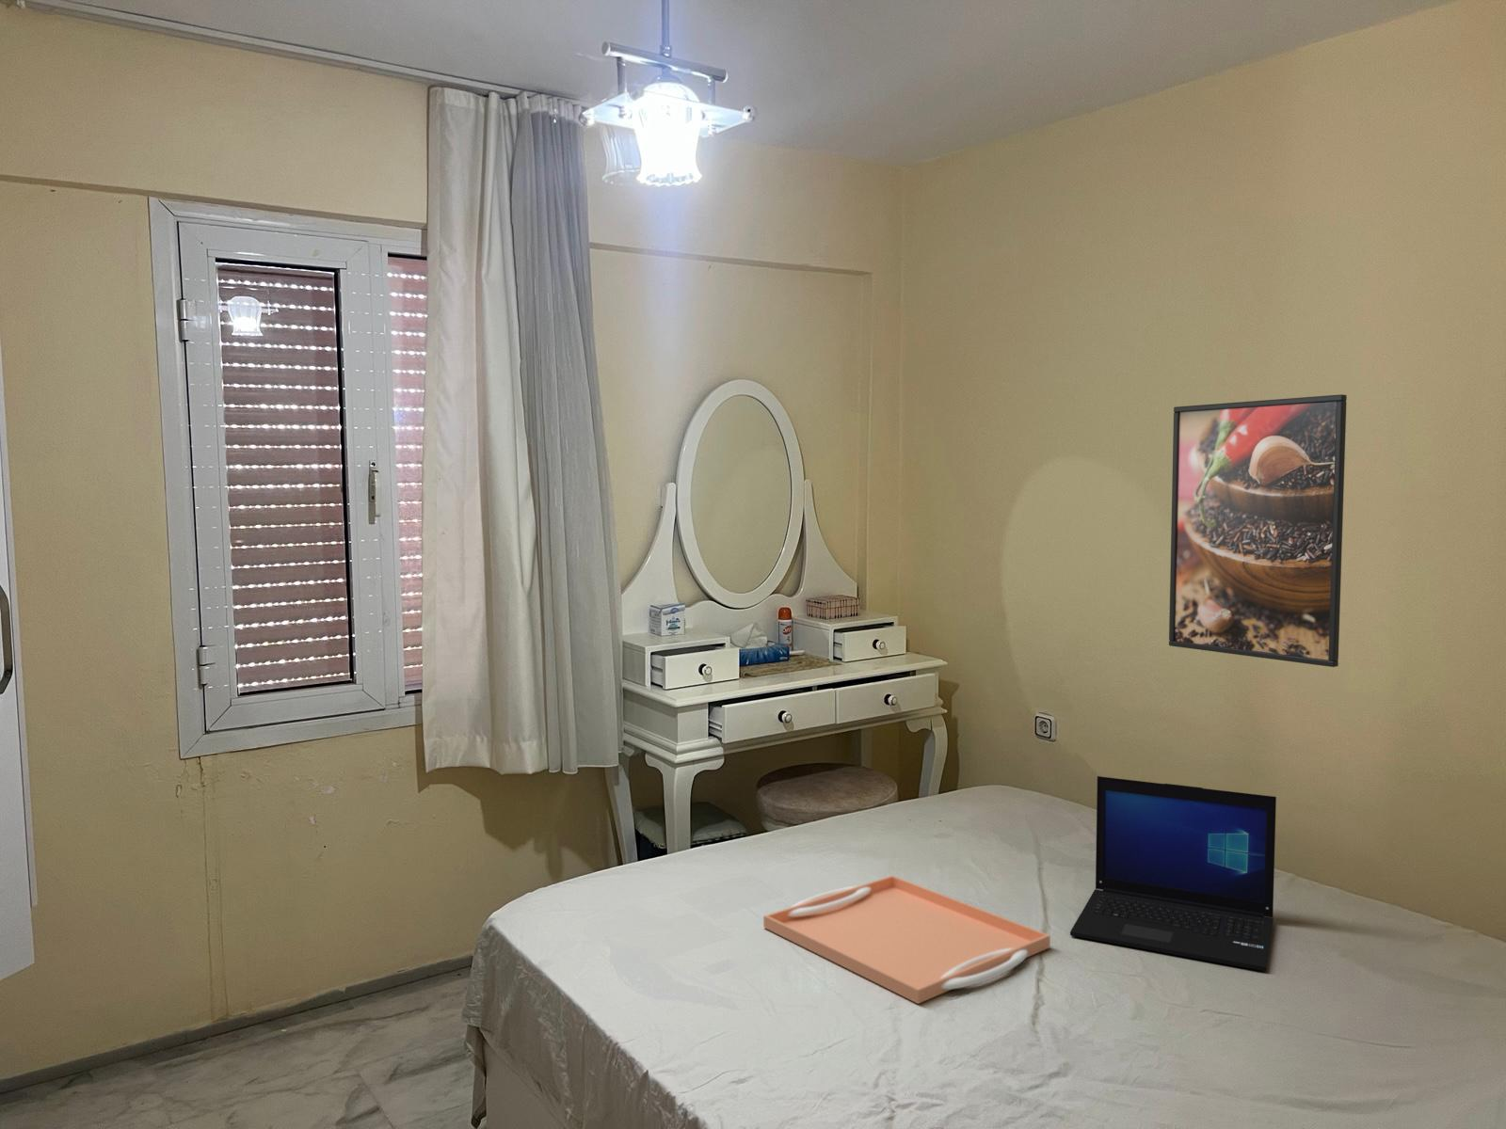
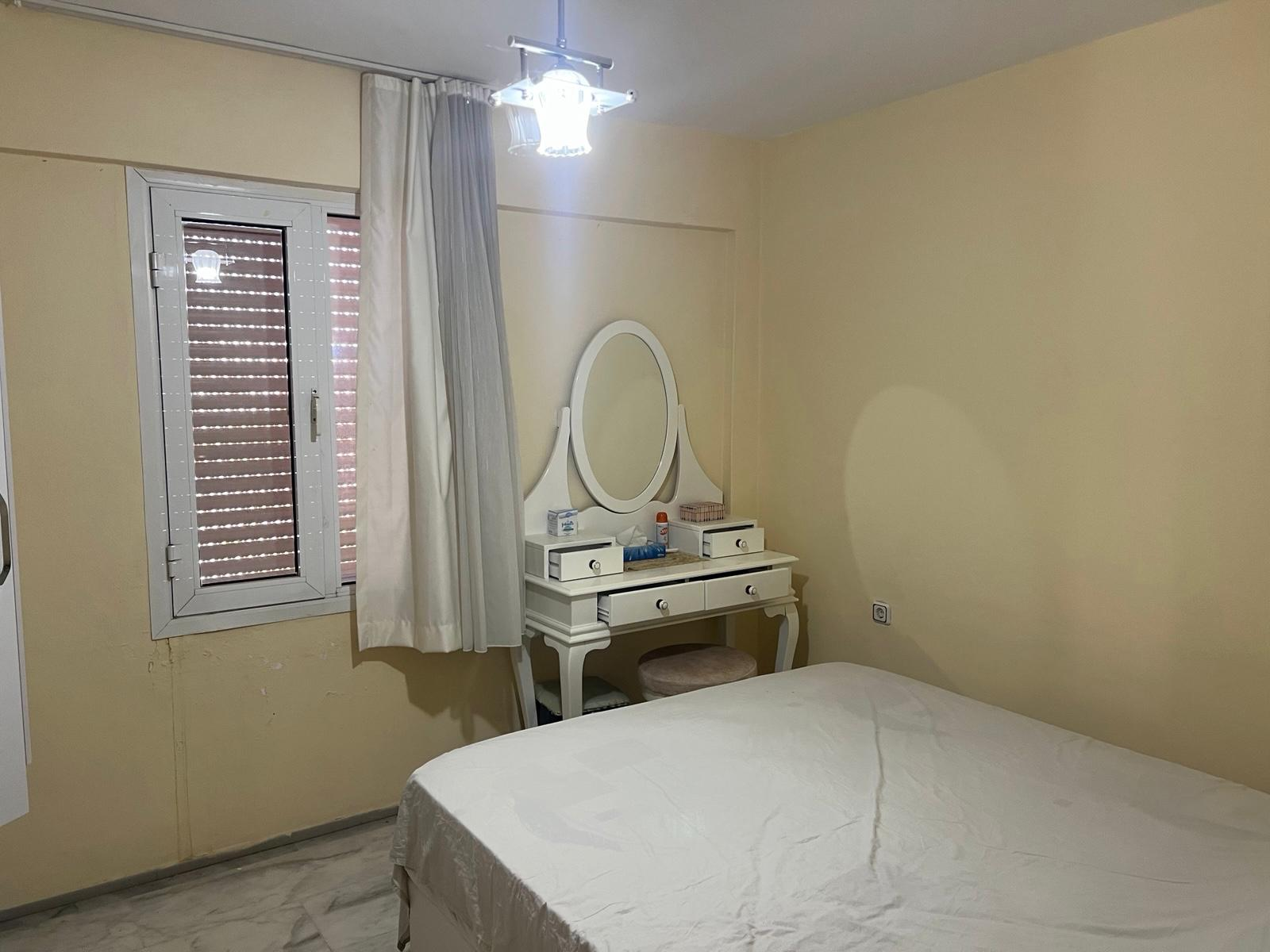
- serving tray (902, 931)
- laptop (1174, 866)
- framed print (1251, 529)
